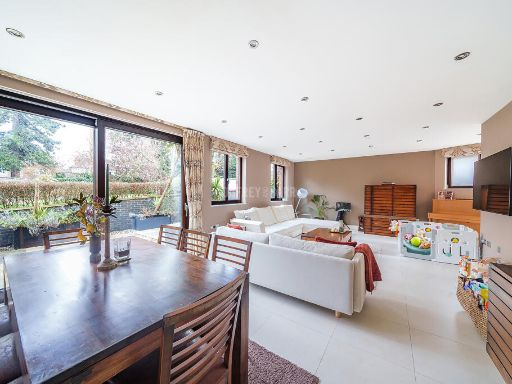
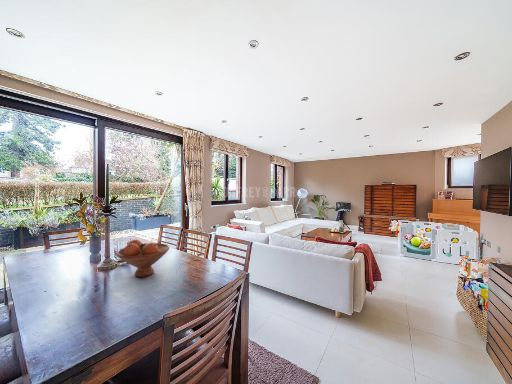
+ fruit bowl (144, 256)
